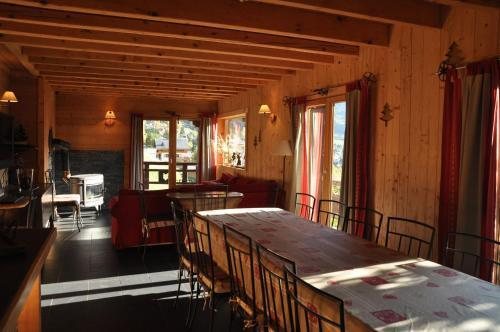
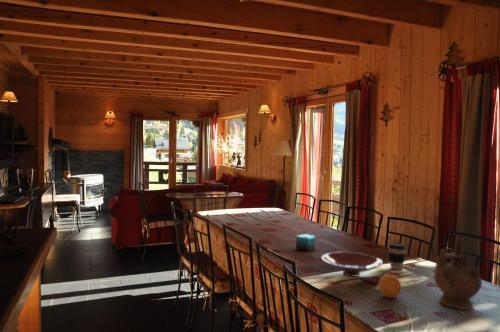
+ coffee cup (396, 256)
+ fruit (389, 285)
+ bowl (351, 266)
+ candle (305, 239)
+ ceremonial vessel (455, 271)
